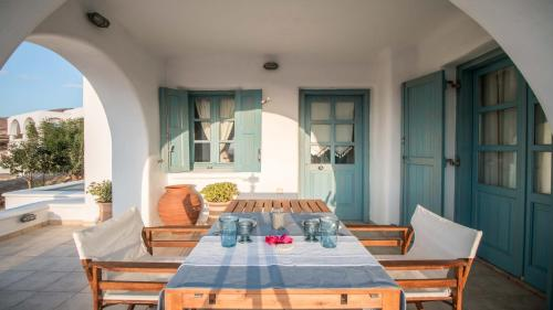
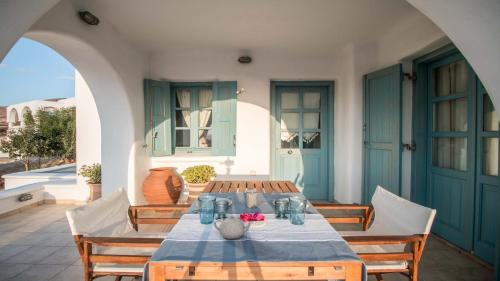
+ teapot (233, 225)
